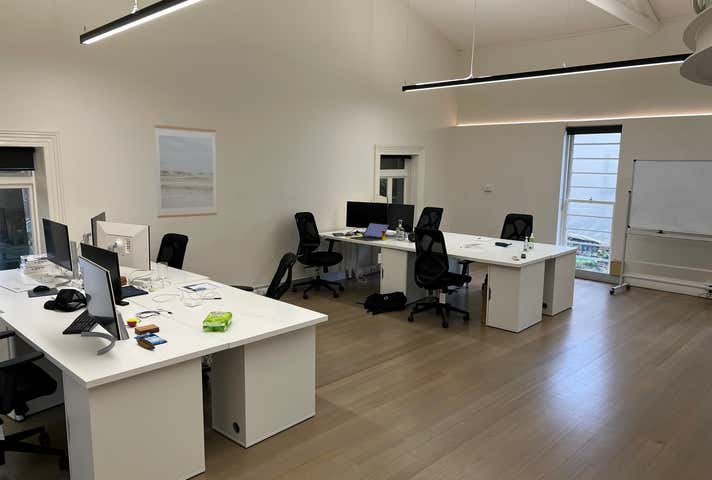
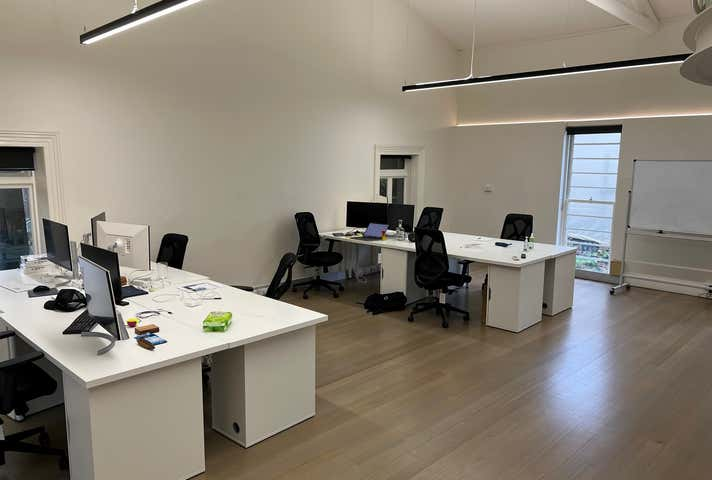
- wall art (187, 172)
